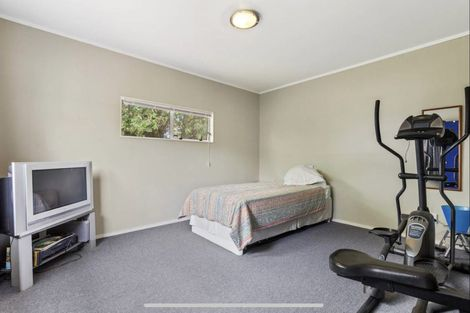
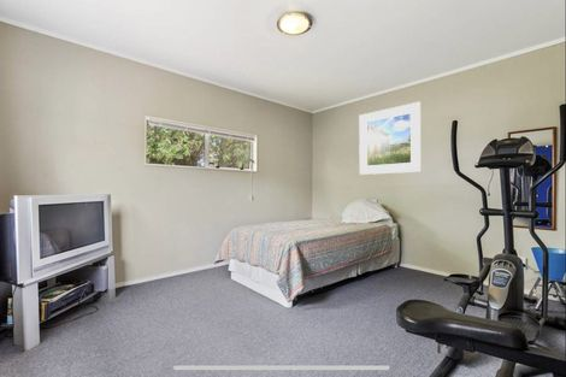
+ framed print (387, 141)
